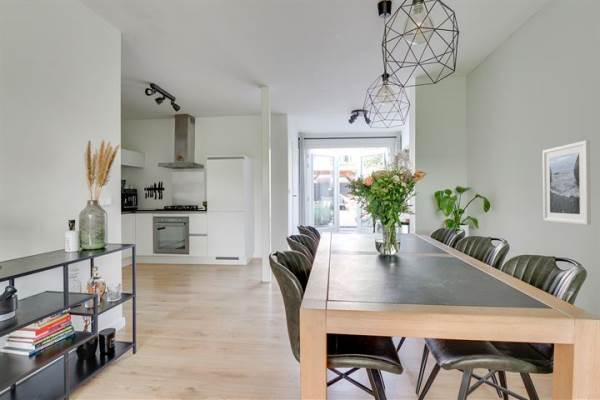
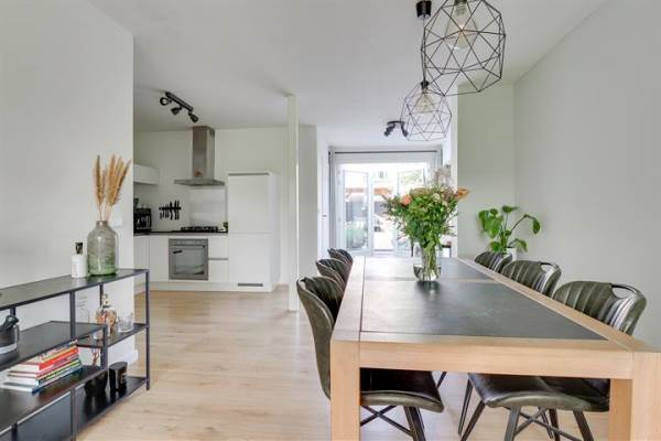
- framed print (564, 184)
